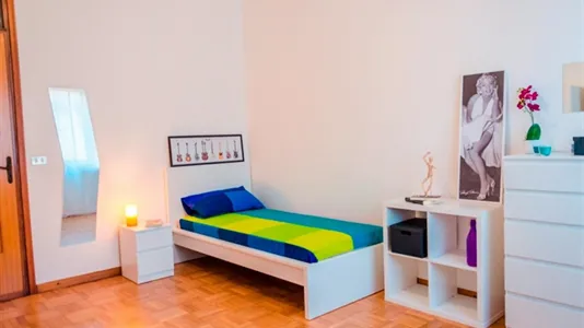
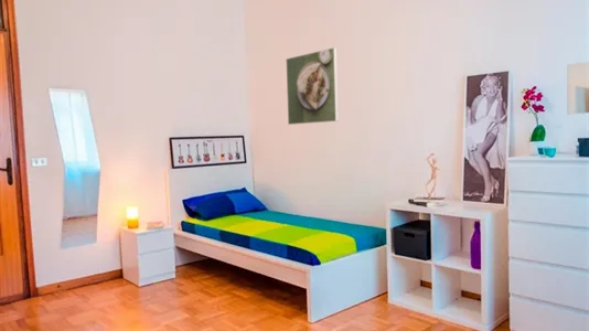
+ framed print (310, 88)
